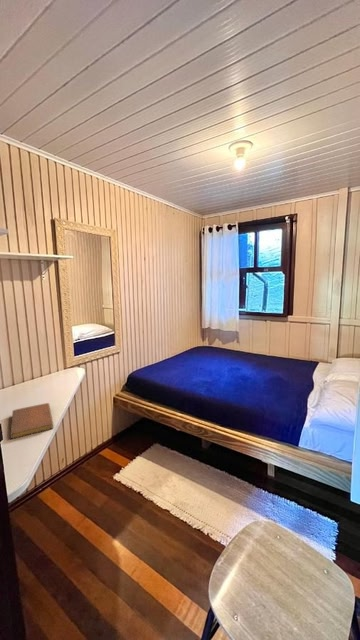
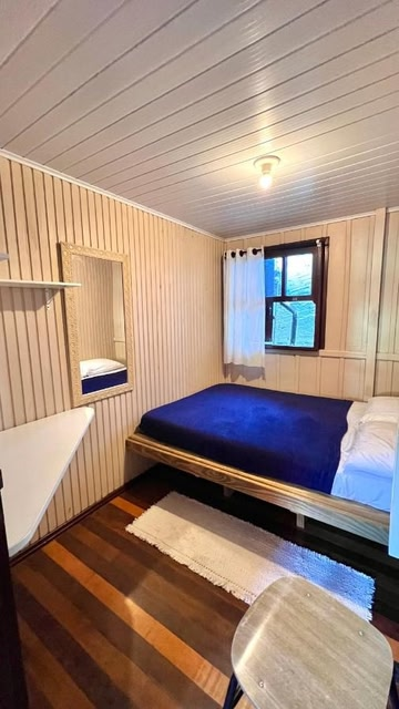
- notebook (32, 418)
